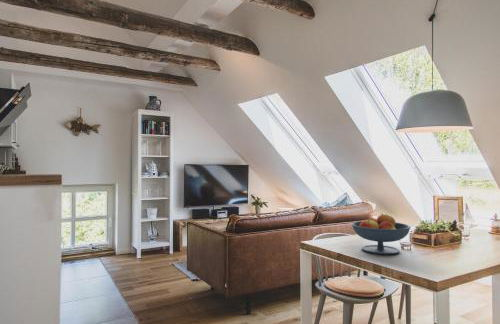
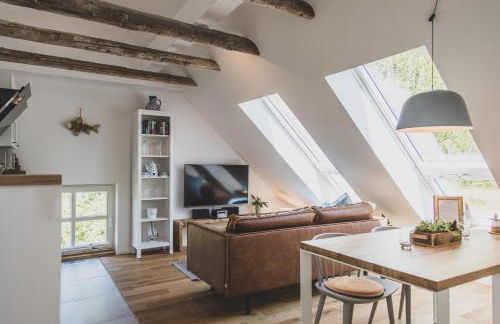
- fruit bowl (380, 233)
